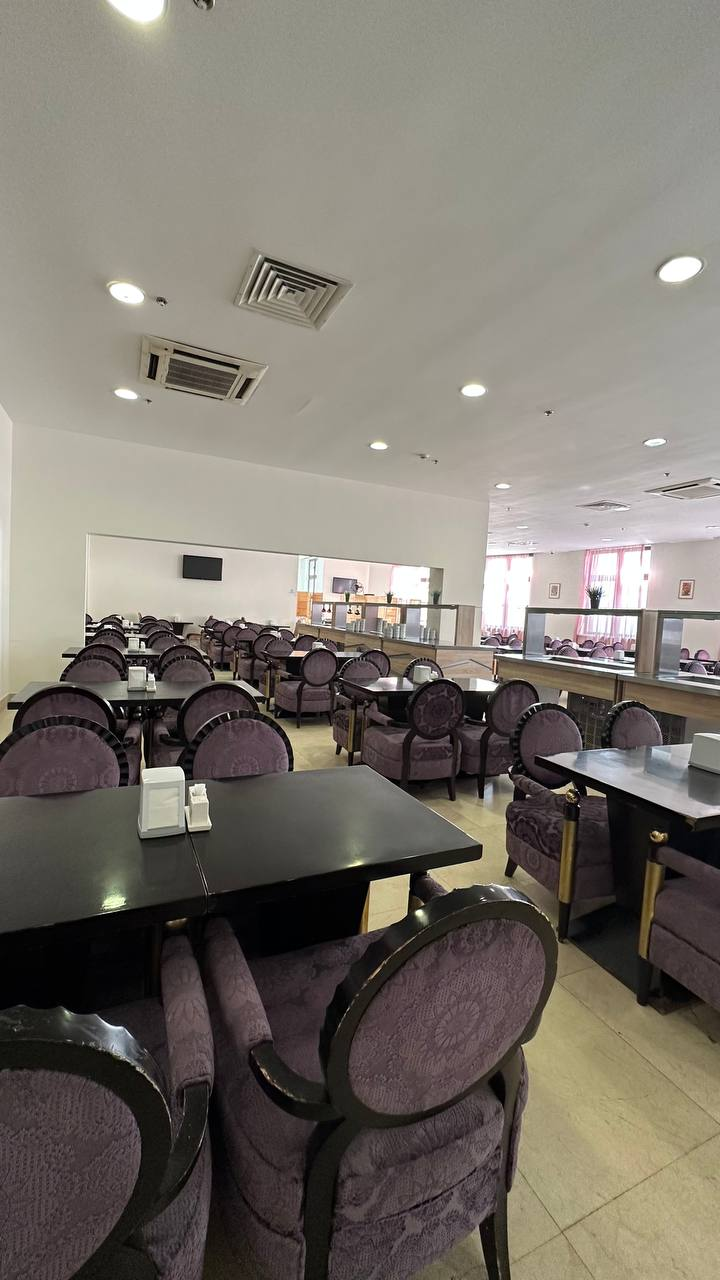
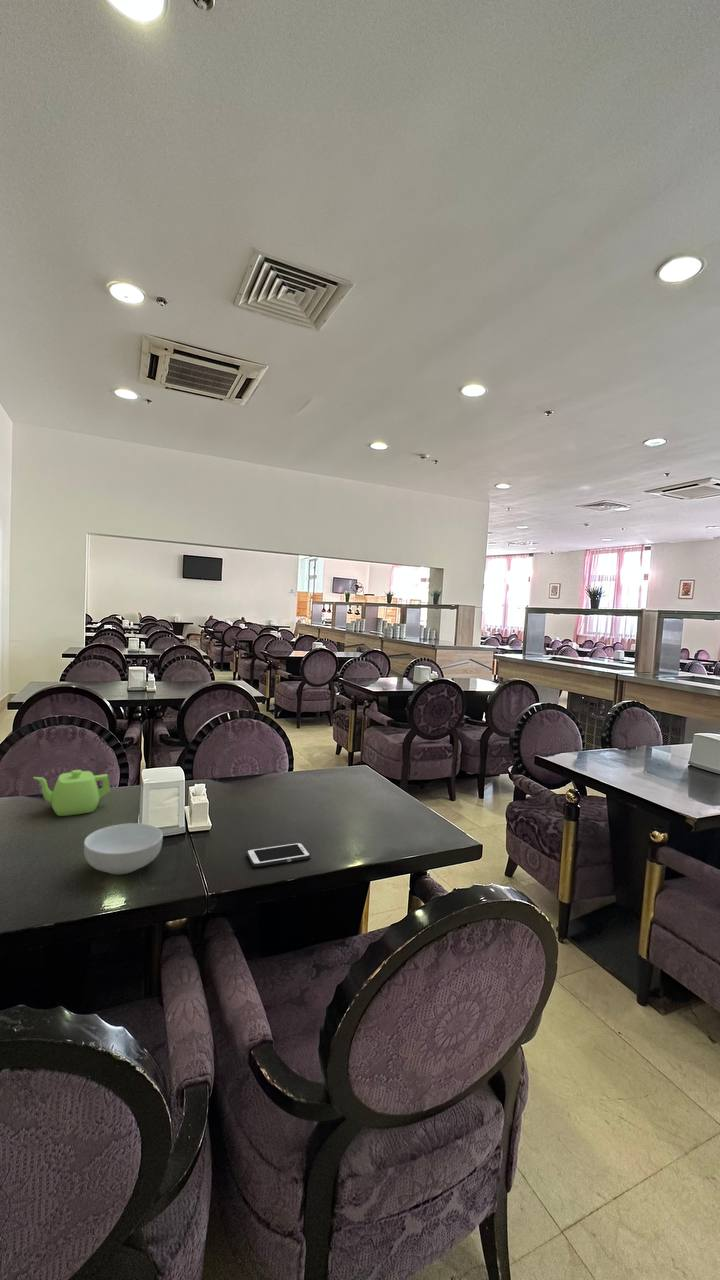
+ teapot (72, 789)
+ cell phone (278, 854)
+ cereal bowl (123, 851)
